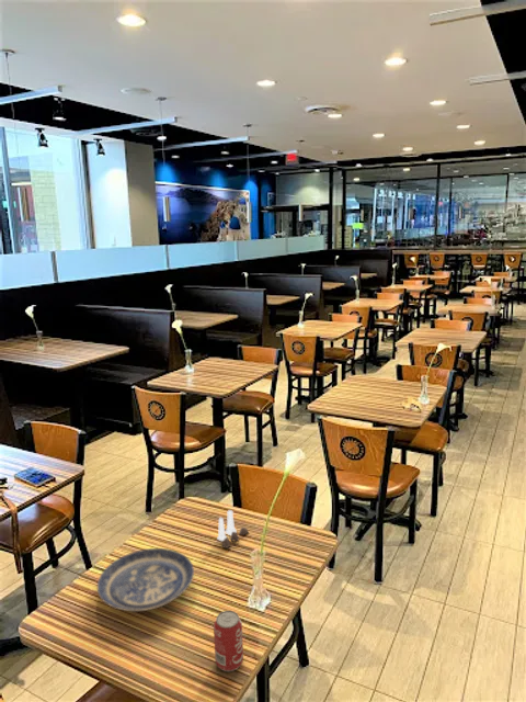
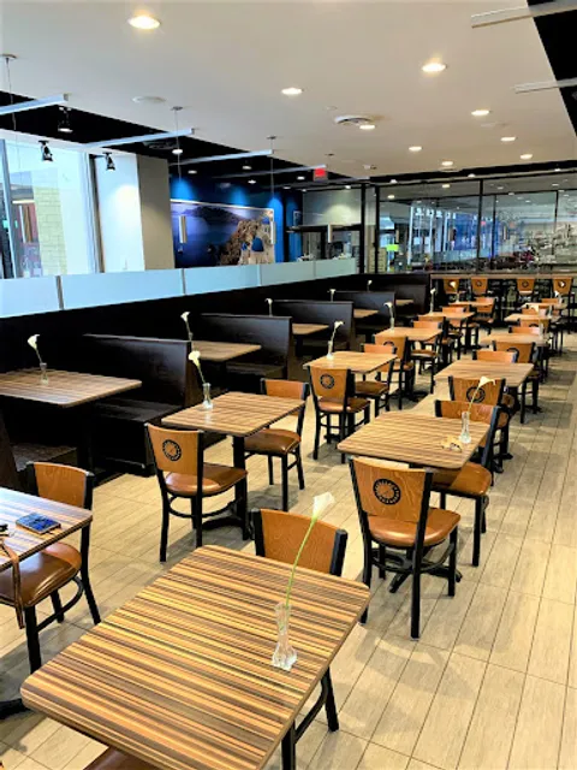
- plate (147, 581)
- beverage can (228, 639)
- salt and pepper shaker set (231, 525)
